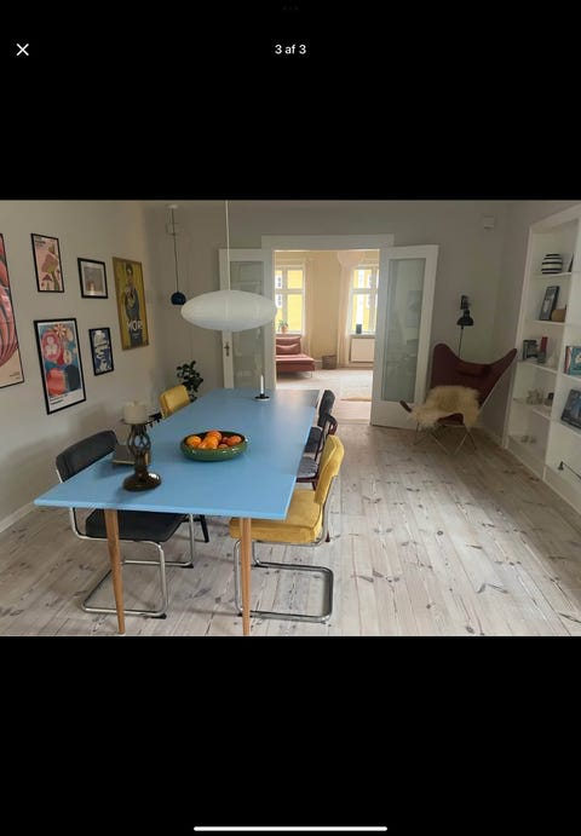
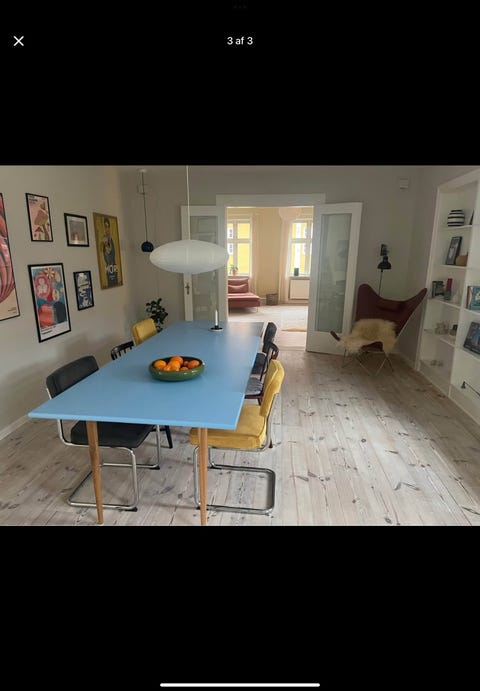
- notepad (131, 454)
- candle holder (139, 443)
